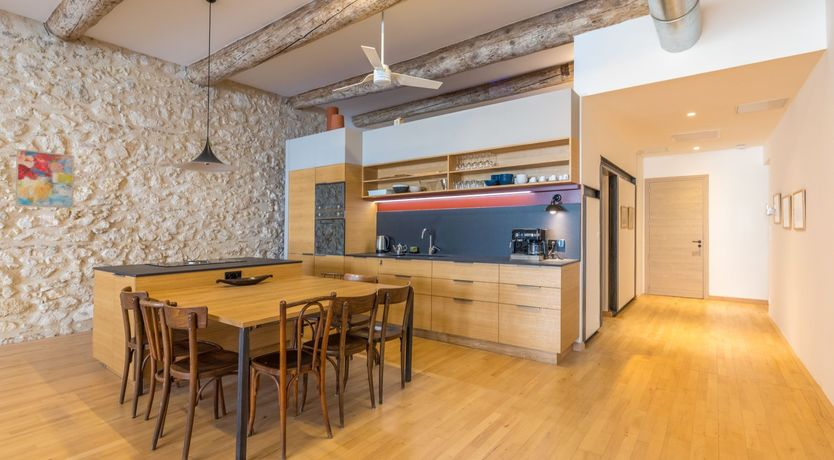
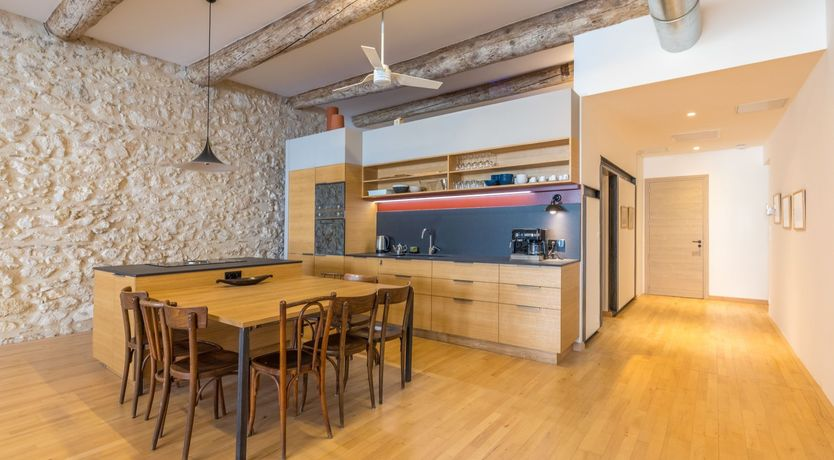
- wall art (45, 179)
